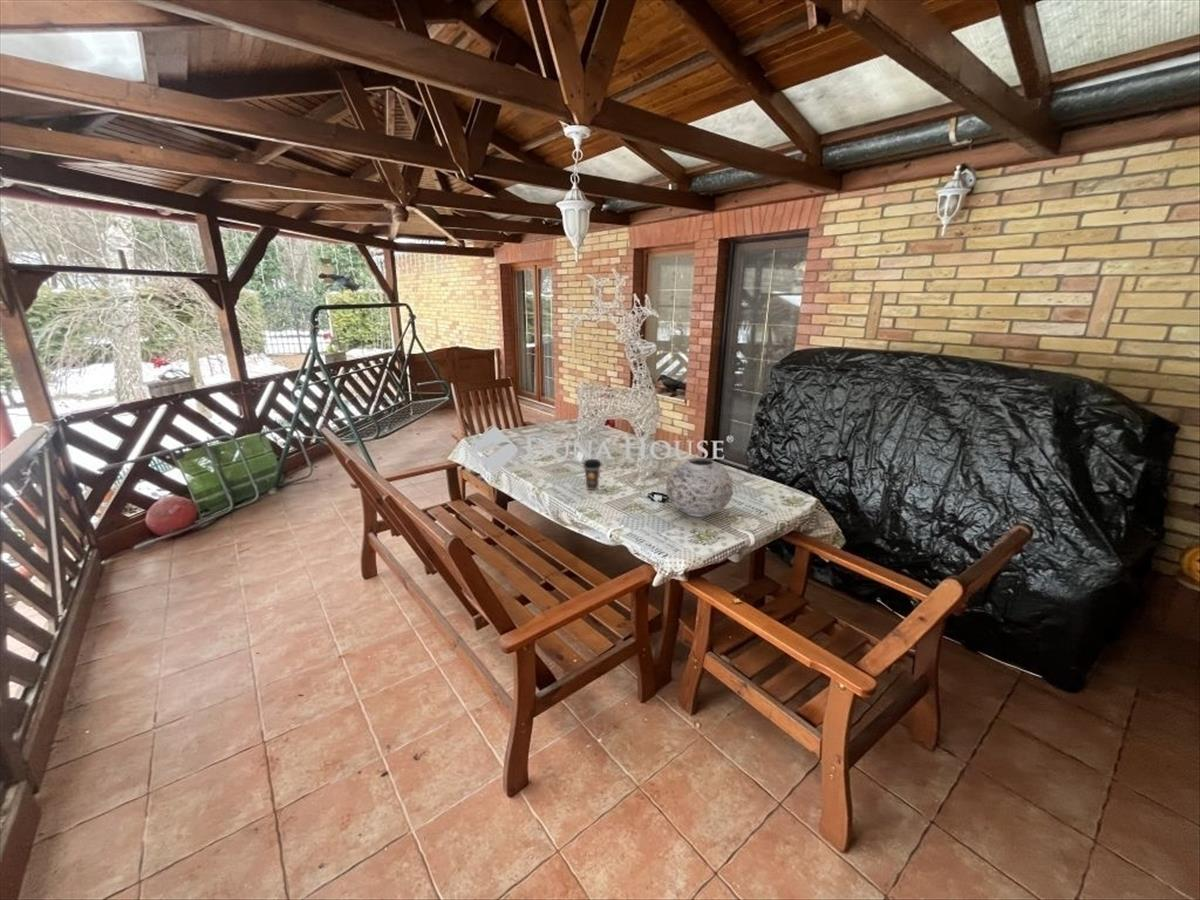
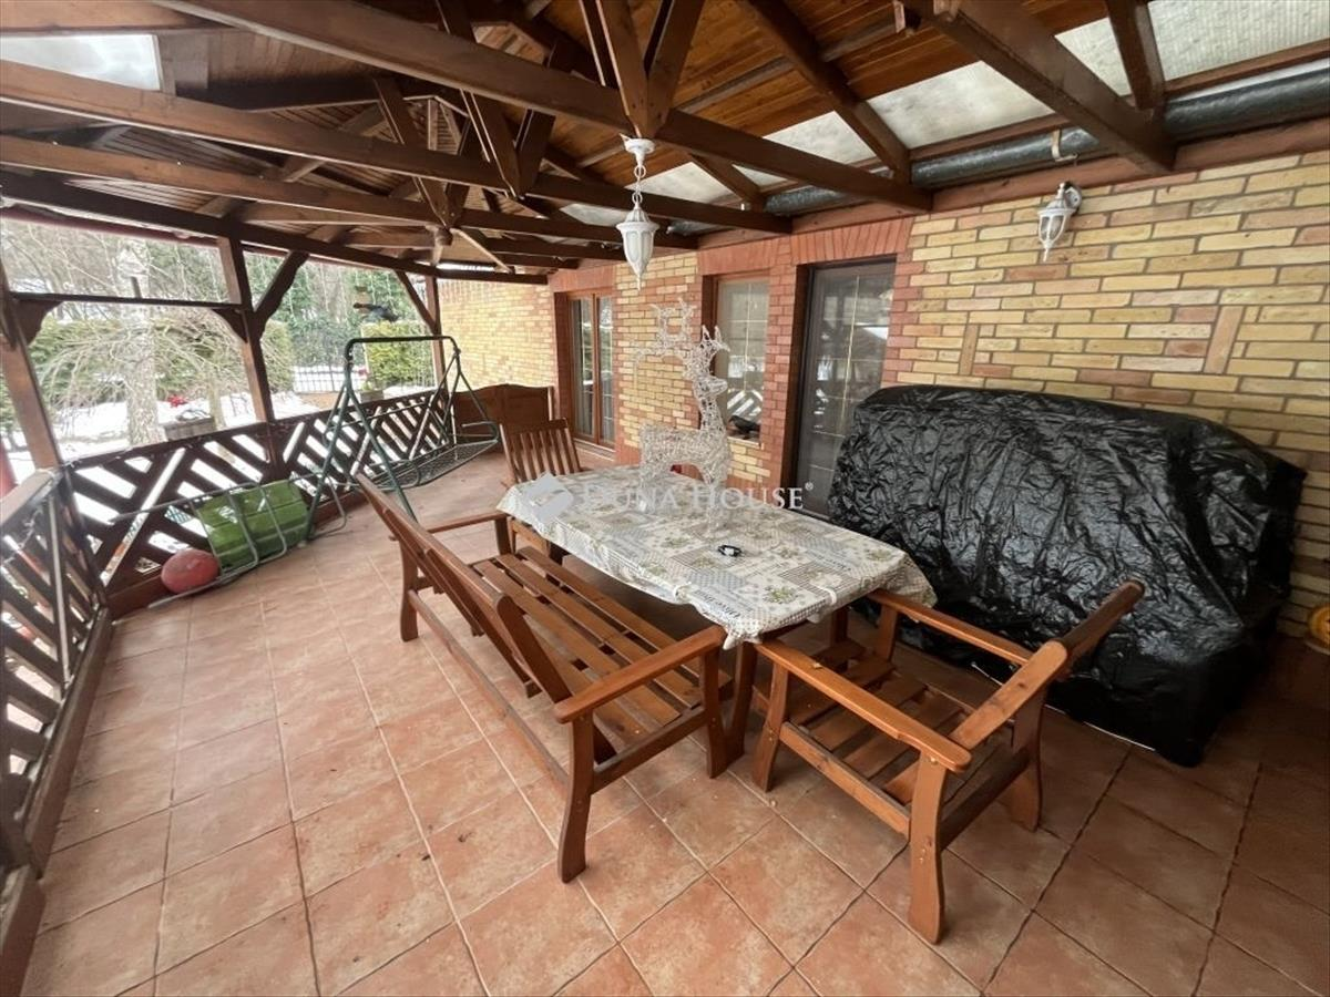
- vase (699, 486)
- coffee cup (592, 474)
